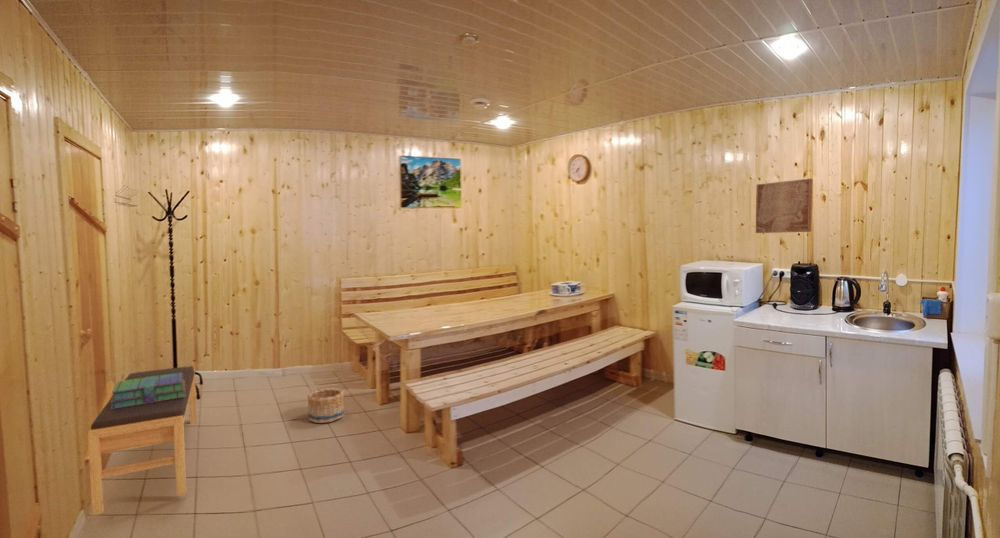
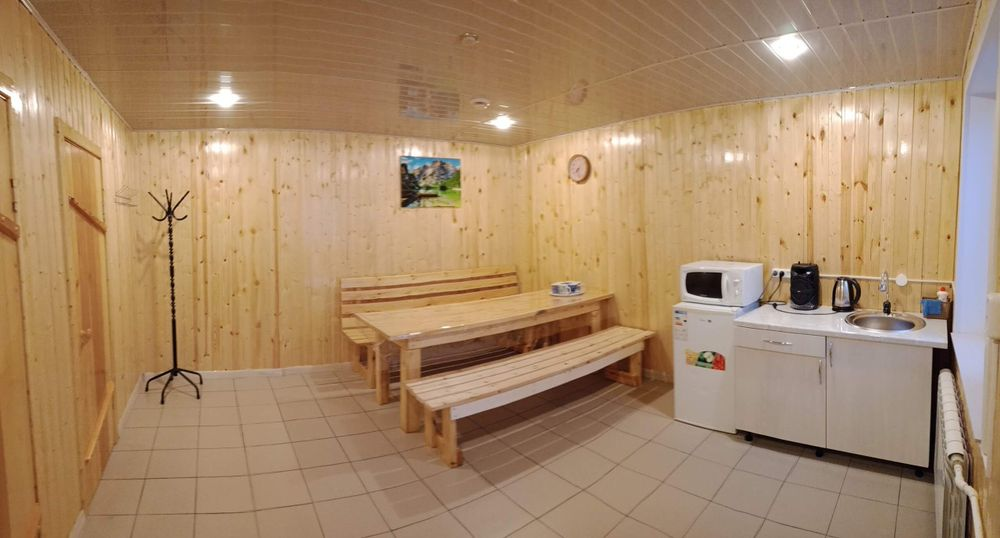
- stack of books (150, 388)
- bench (153, 424)
- basket (326, 404)
- wall art (782, 207)
